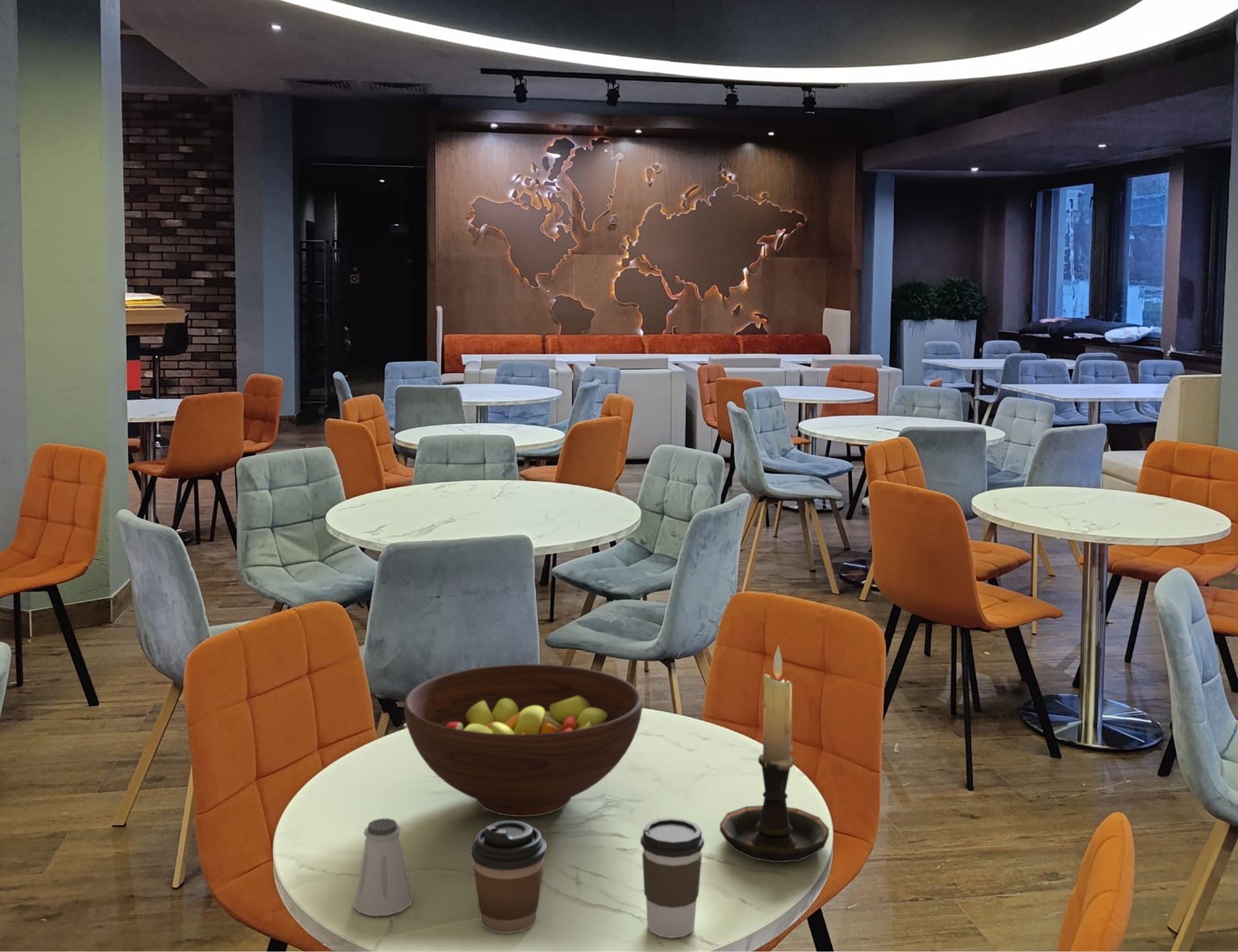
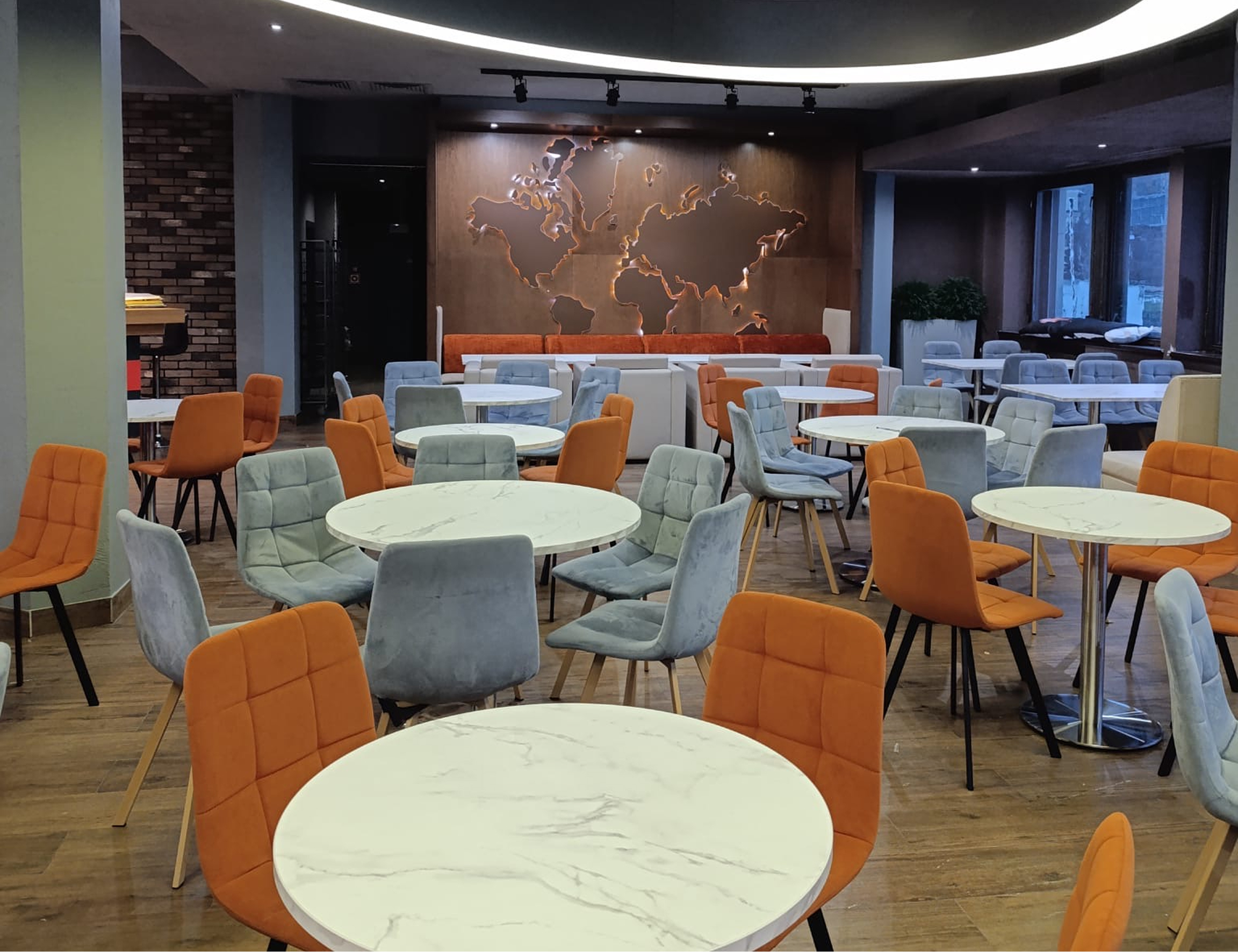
- saltshaker (383, 863)
- candle holder (775, 739)
- fruit bowl (524, 749)
- coffee cup (508, 871)
- coffee cup (672, 878)
